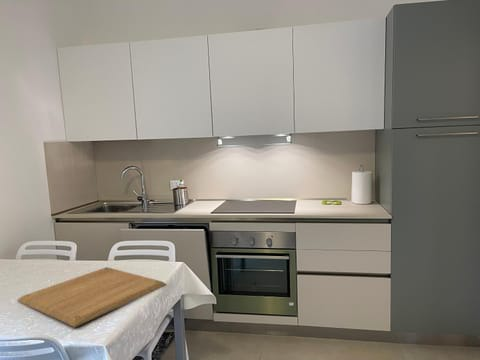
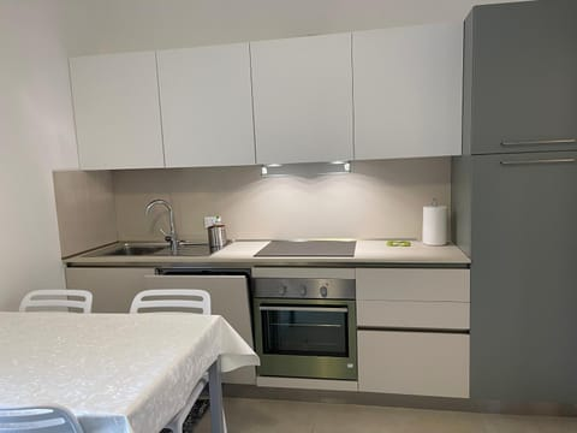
- chopping board (94, 290)
